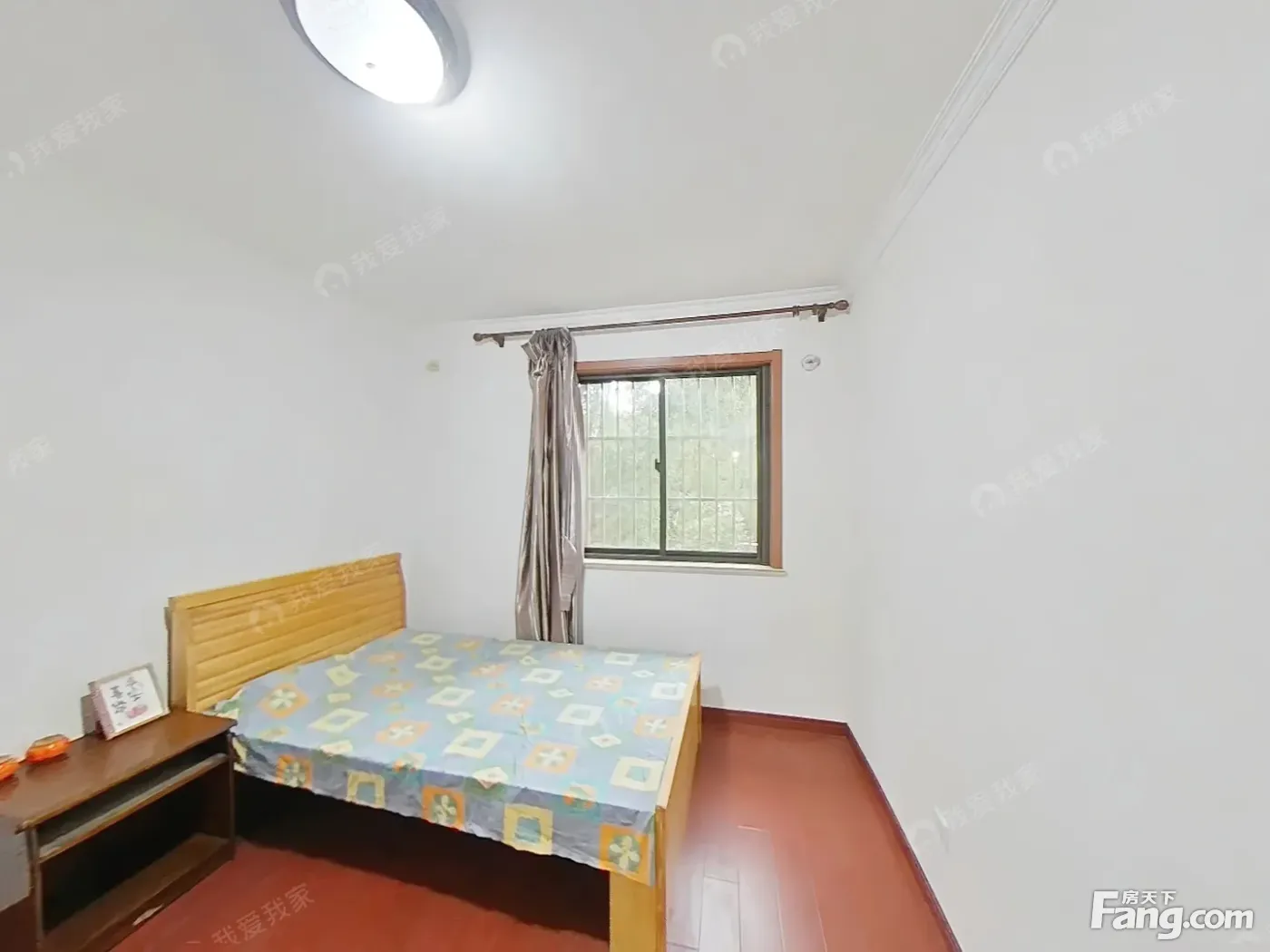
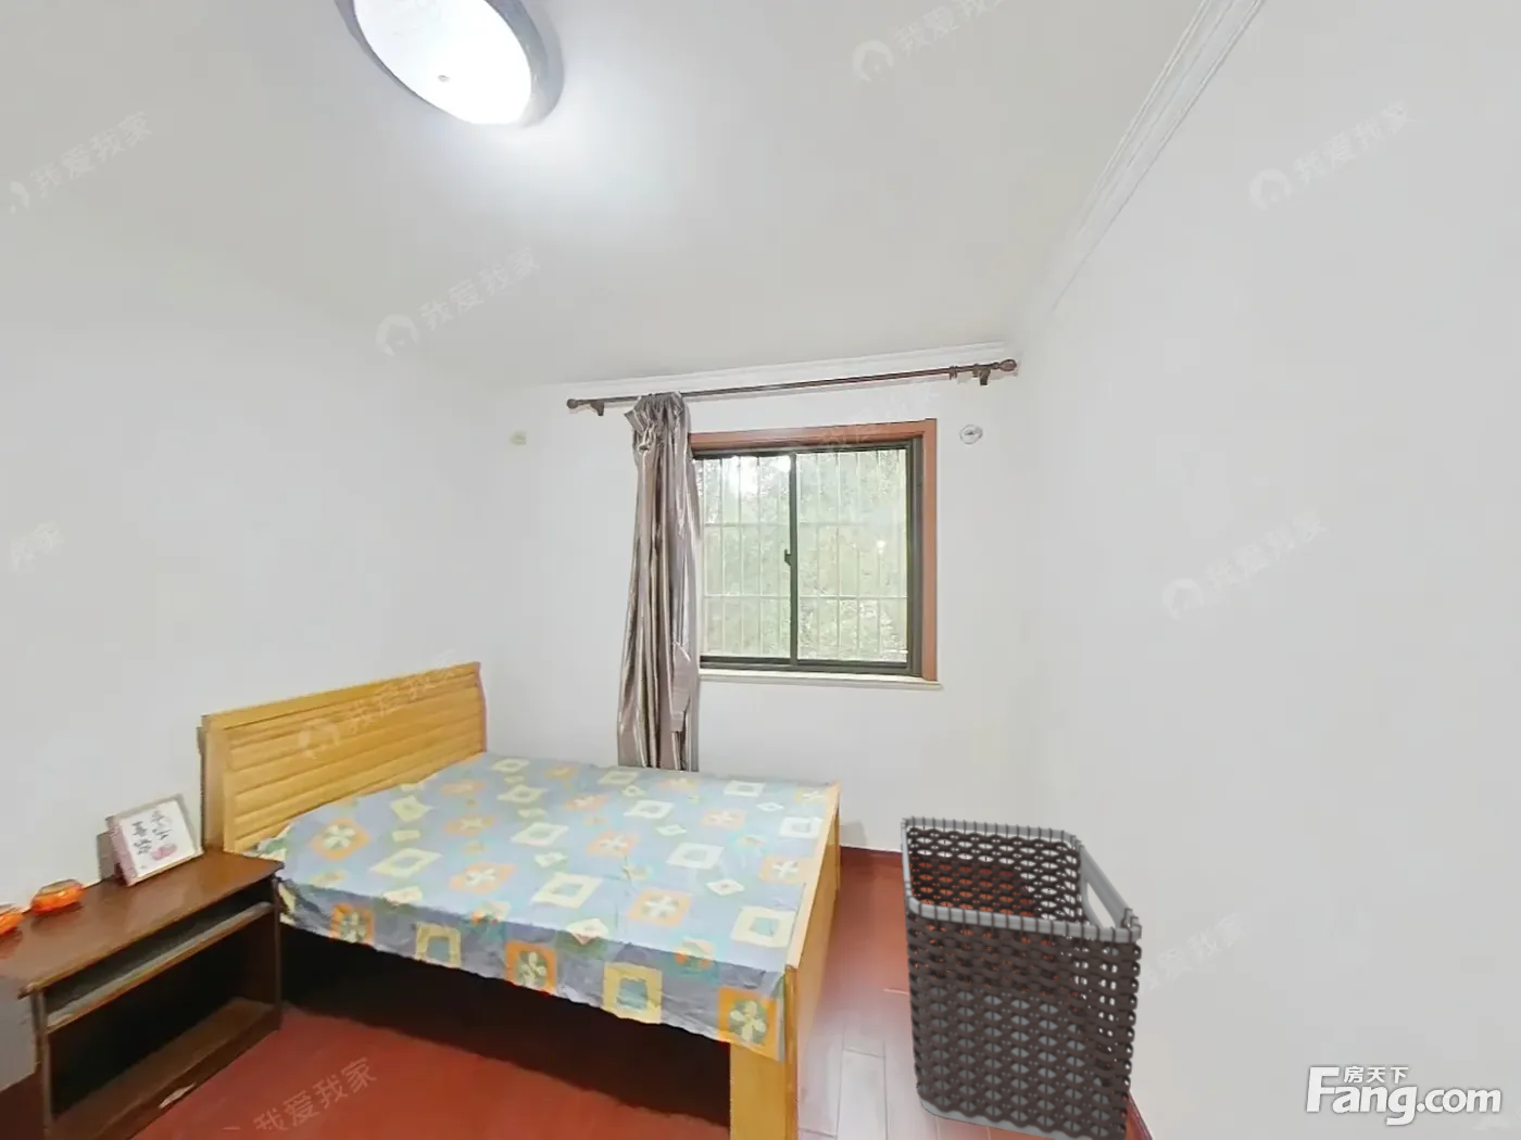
+ clothes hamper (1000, 957)
